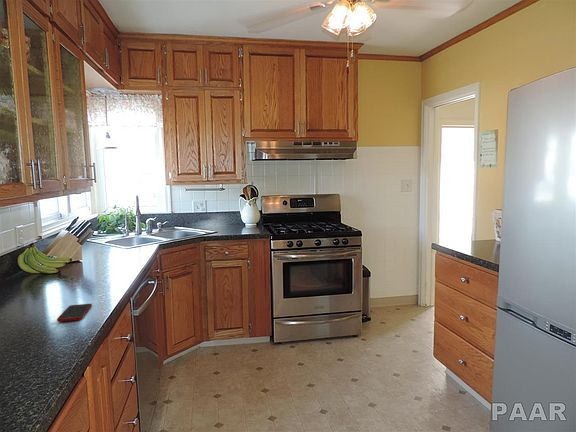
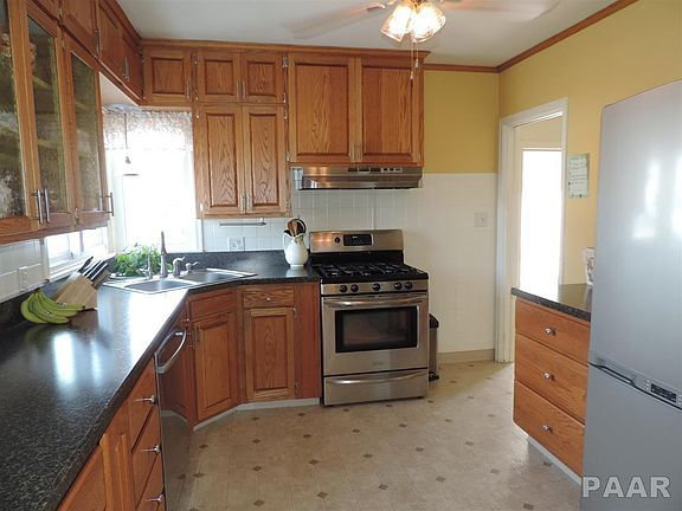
- cell phone (75, 312)
